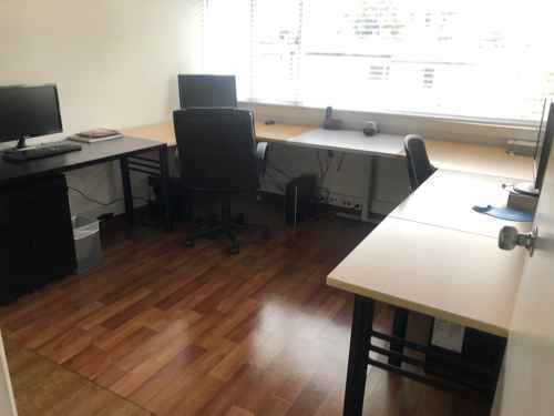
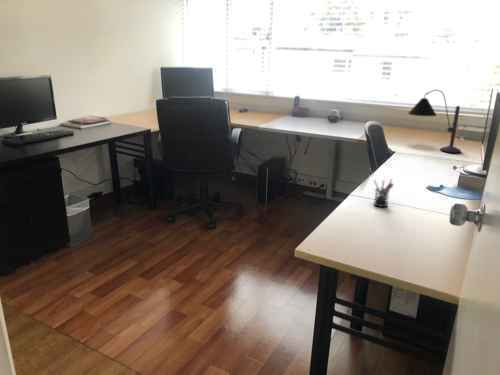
+ pen holder (383, 191)
+ desk lamp (435, 115)
